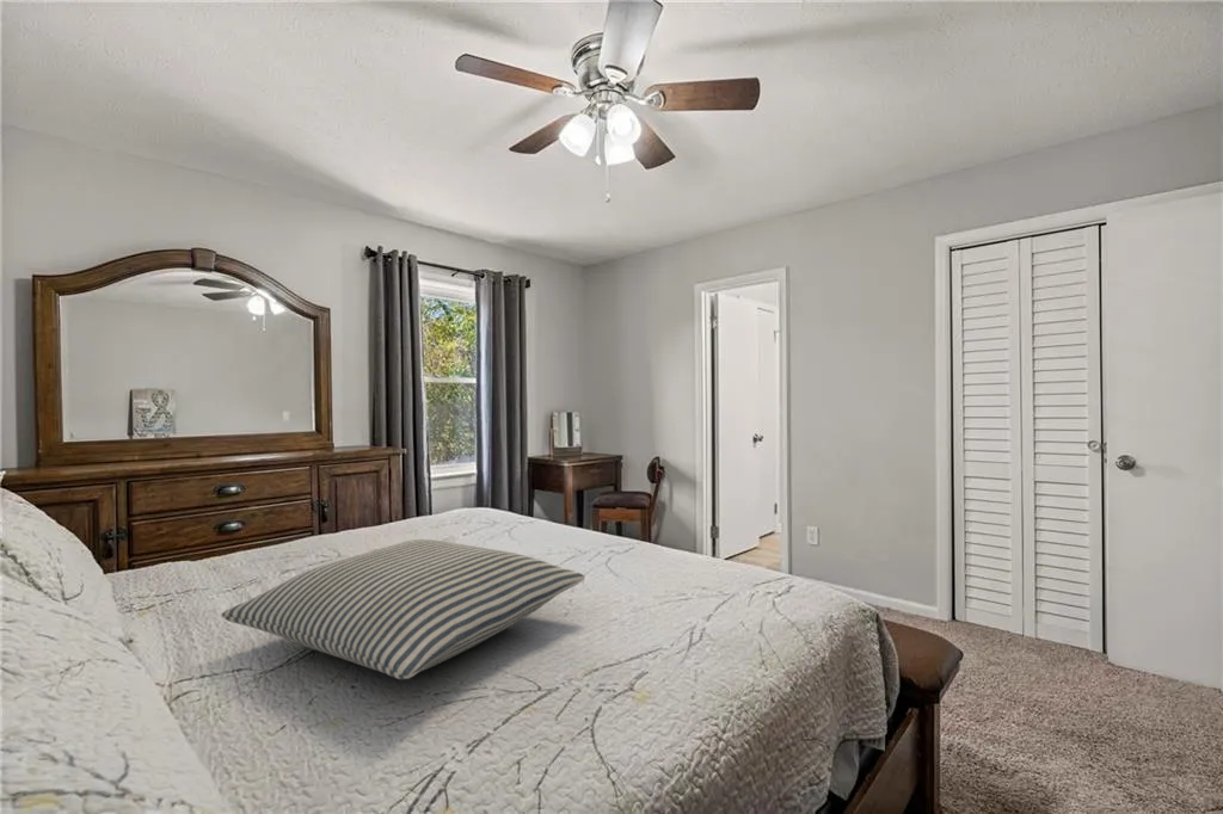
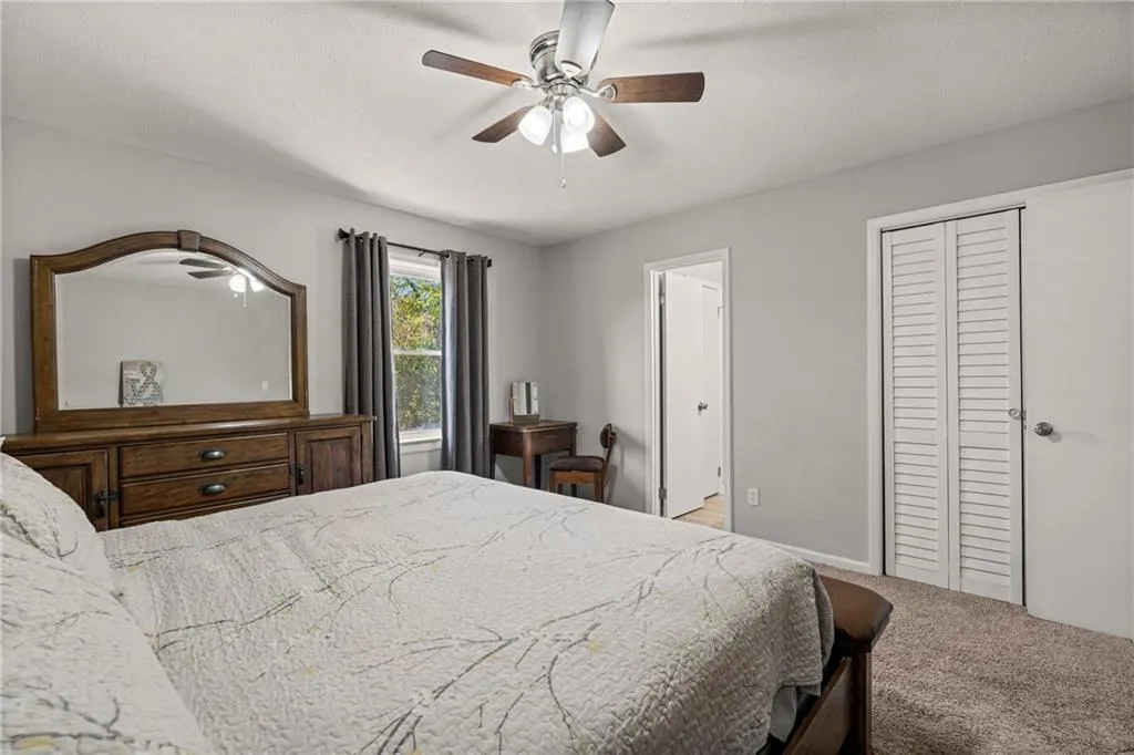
- pillow (418, 594)
